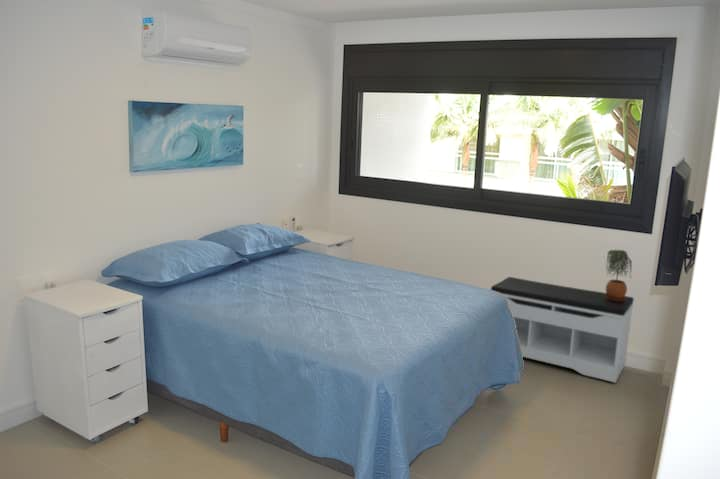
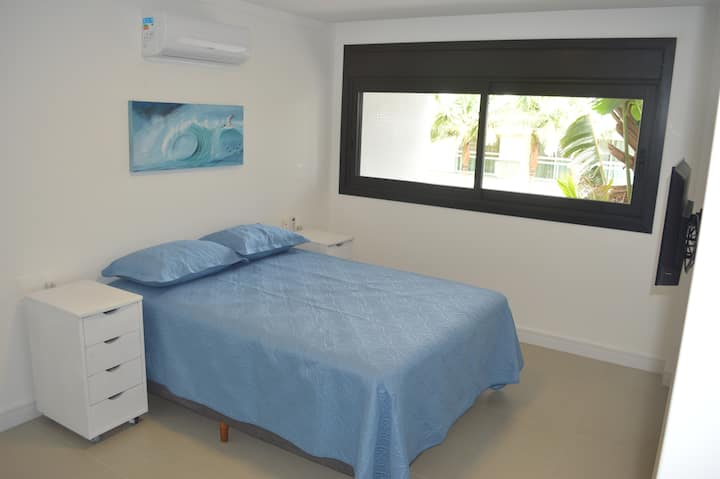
- bench (557, 324)
- potted plant (618, 274)
